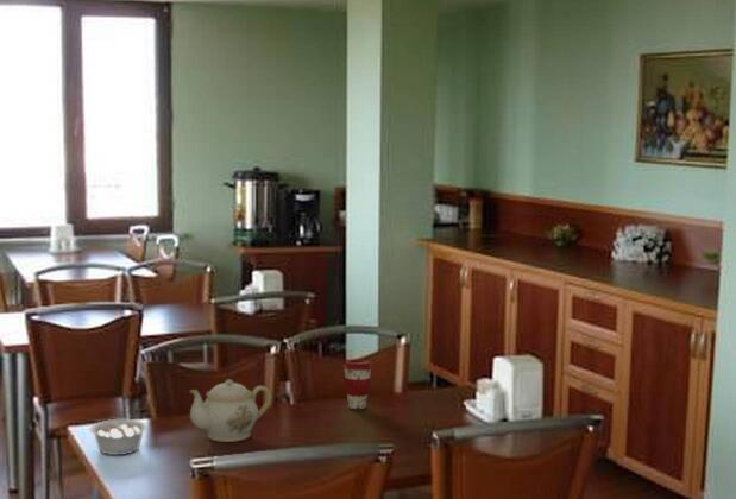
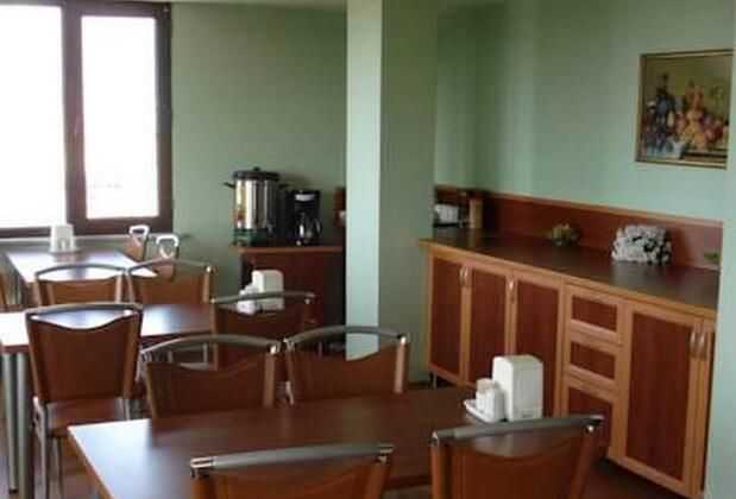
- legume (119, 436)
- coffee cup (357, 384)
- teapot (231, 408)
